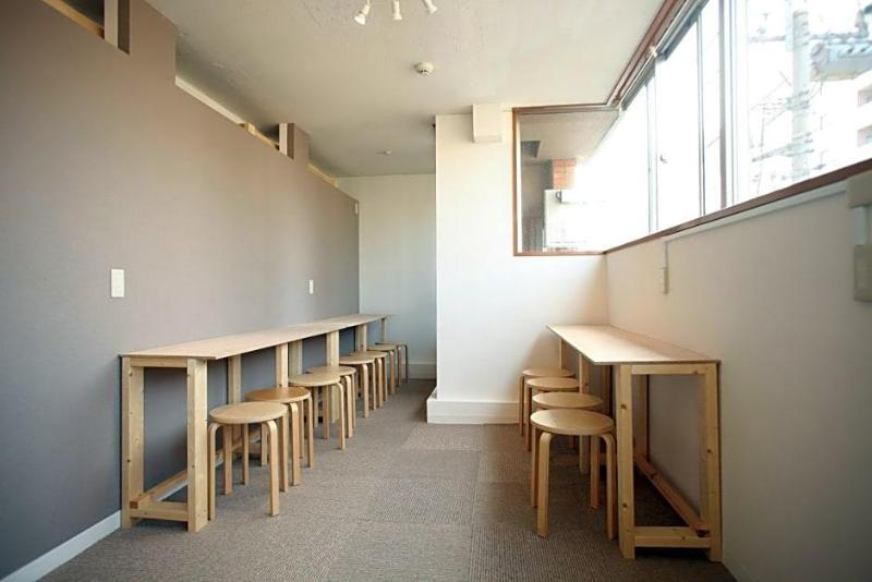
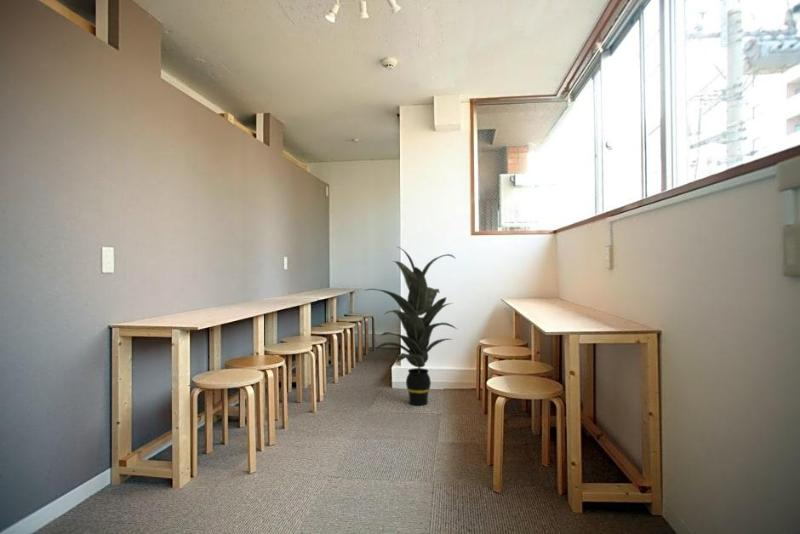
+ indoor plant (412, 323)
